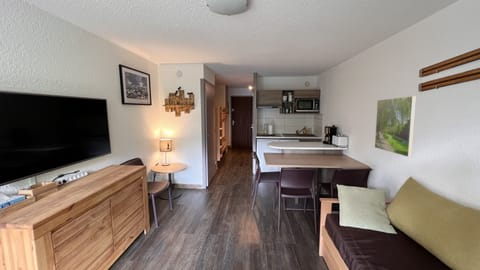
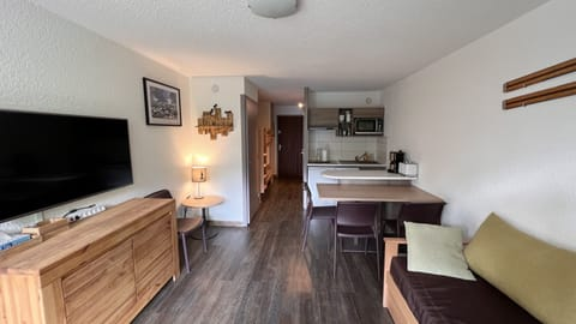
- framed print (392, 125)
